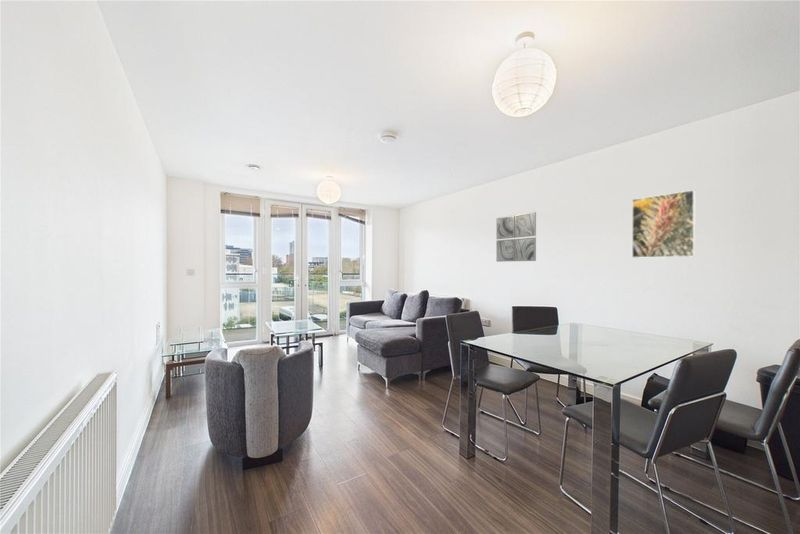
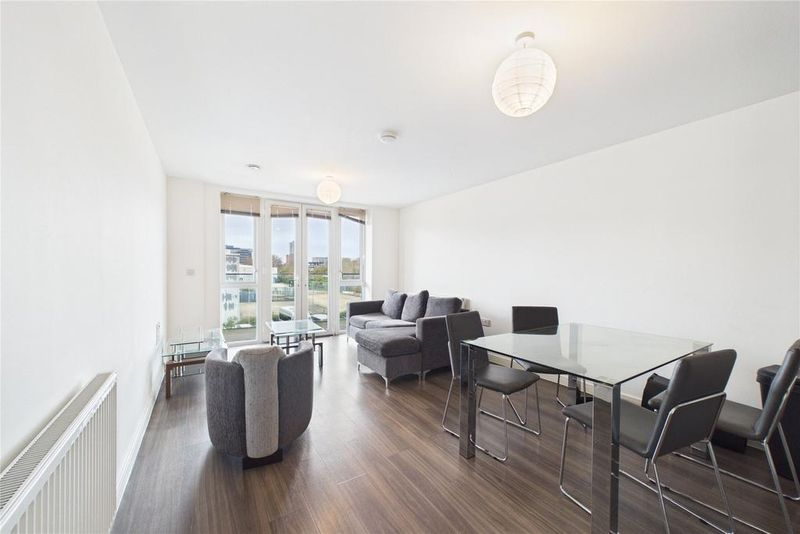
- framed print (661, 226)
- wall art (515, 237)
